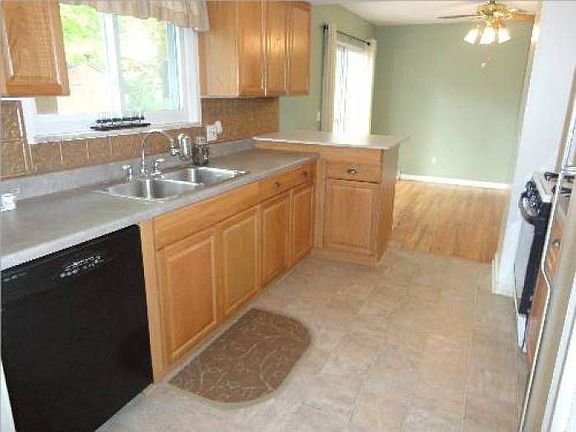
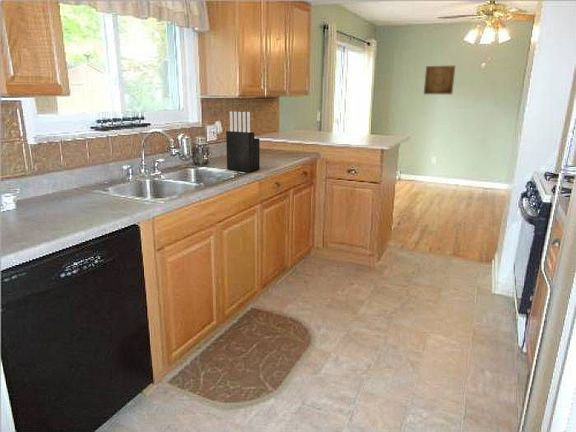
+ knife block (244, 141)
+ wall art (439, 80)
